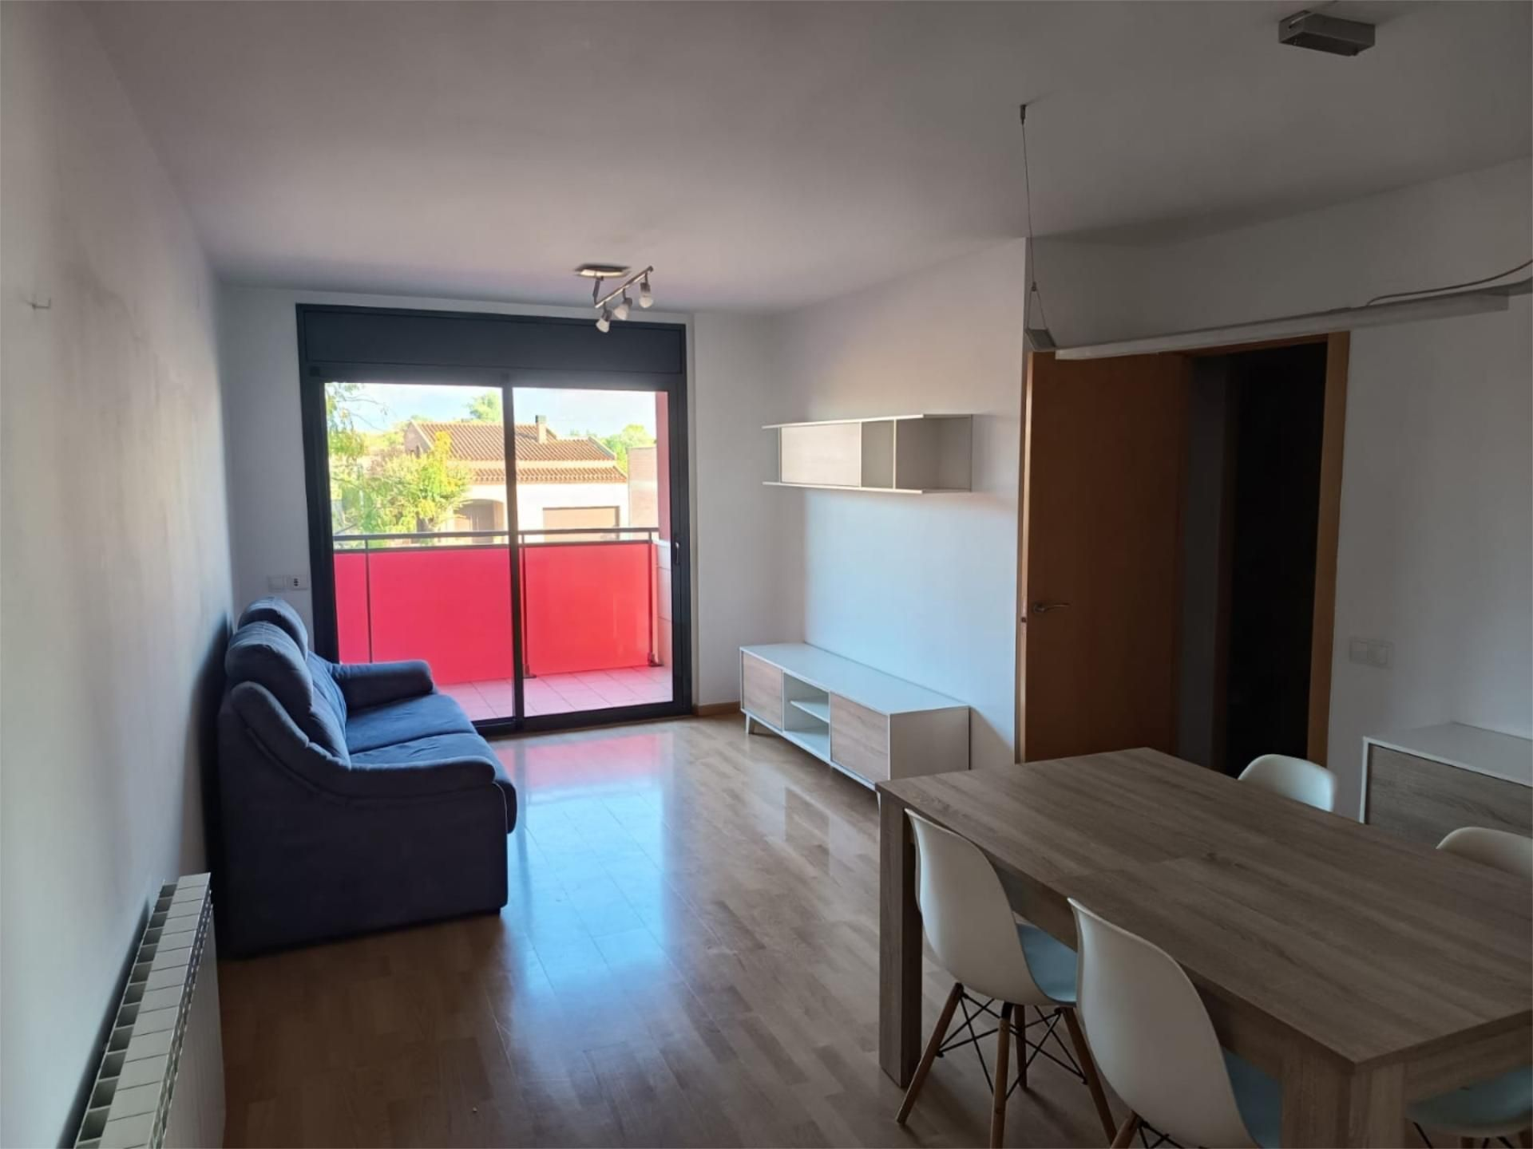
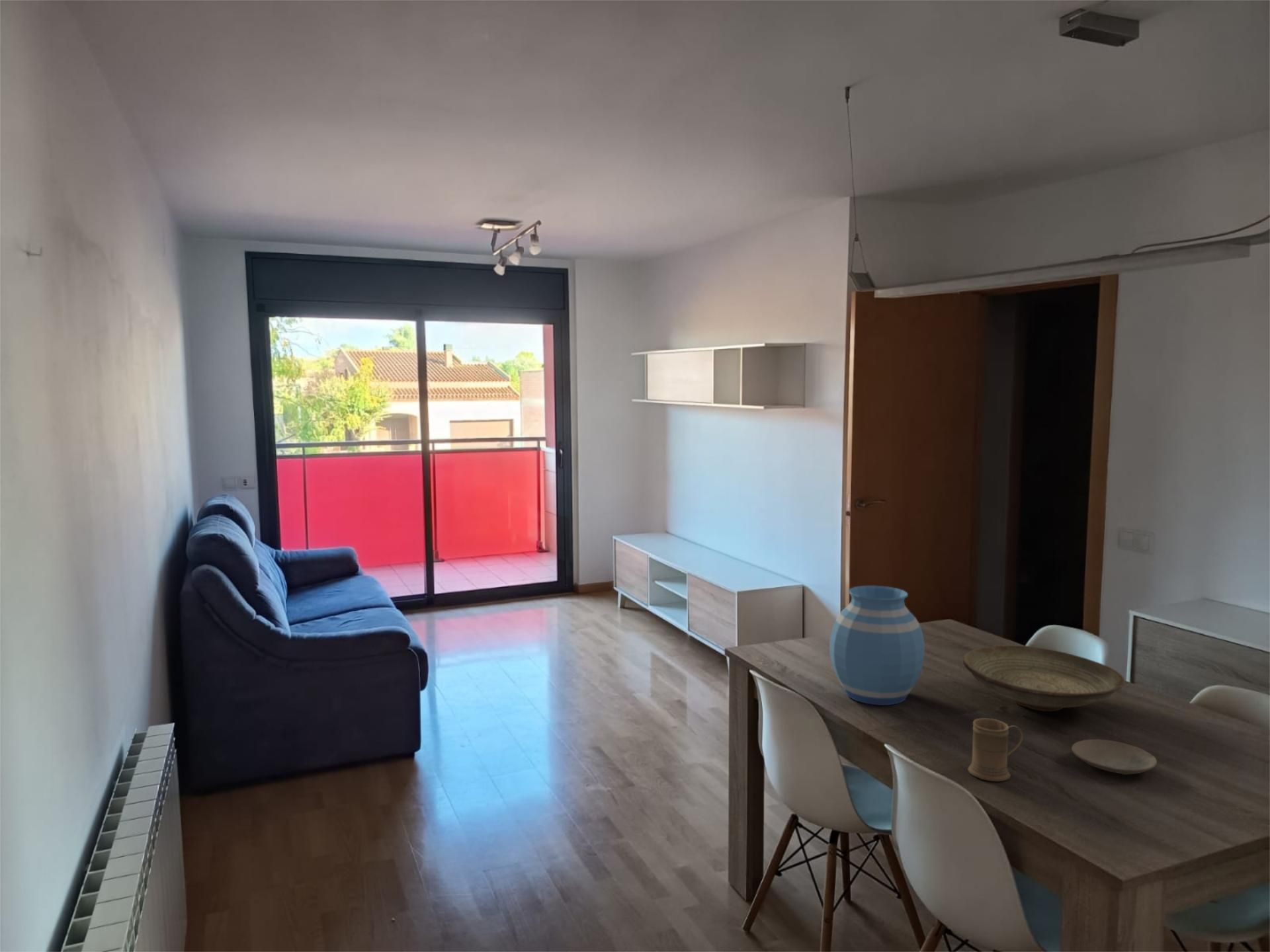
+ mug (996, 748)
+ decorative bowl (1040, 685)
+ plate (1113, 759)
+ vase (876, 643)
